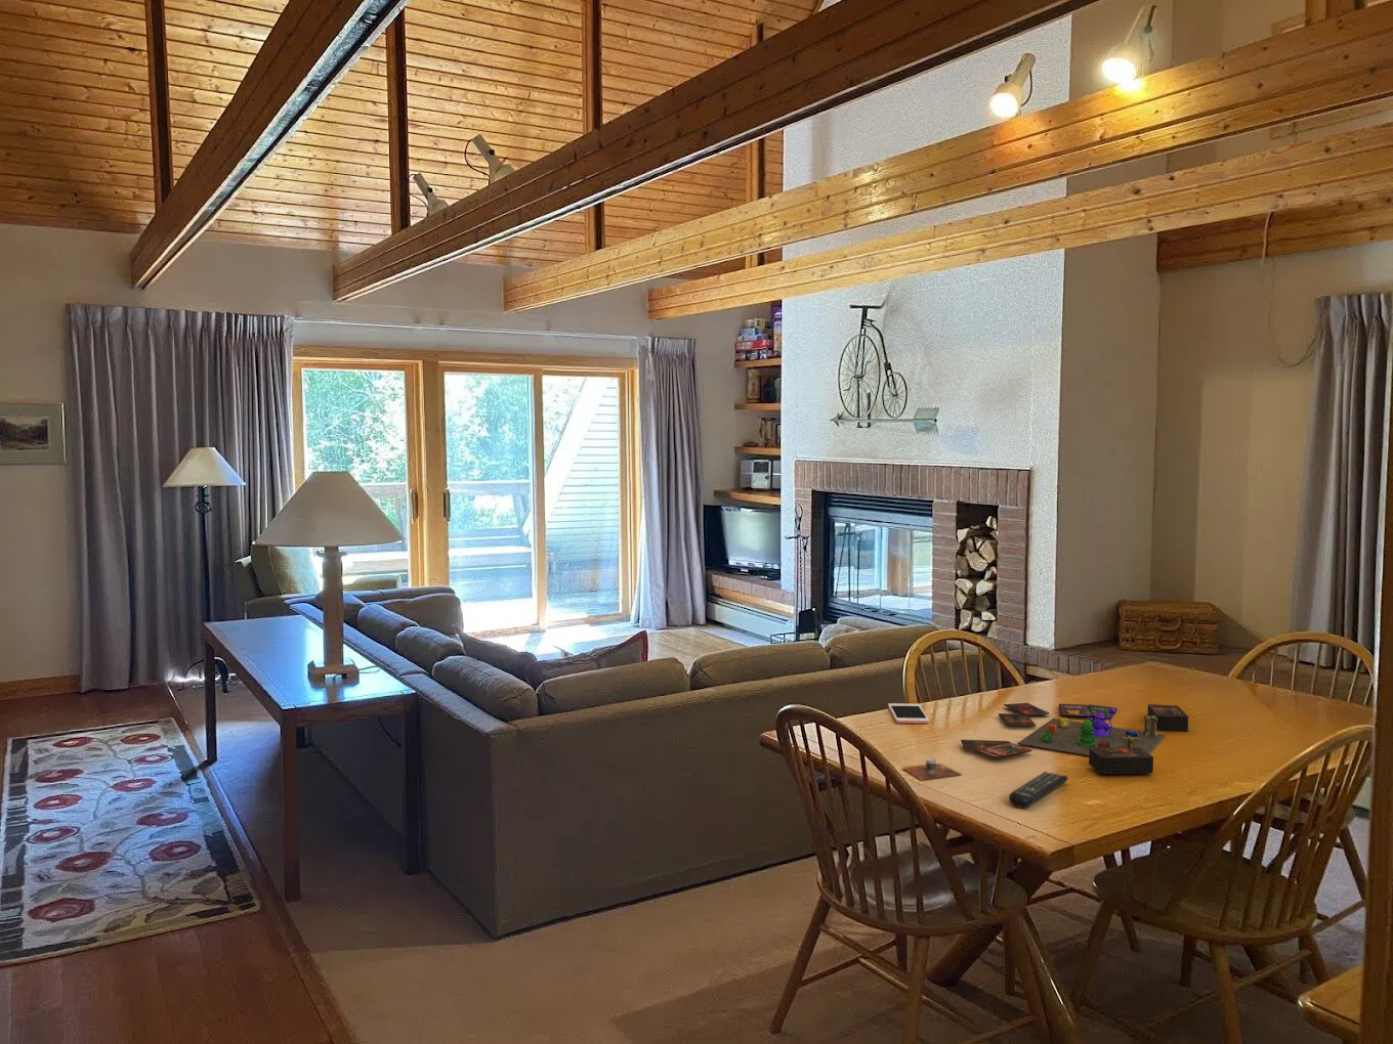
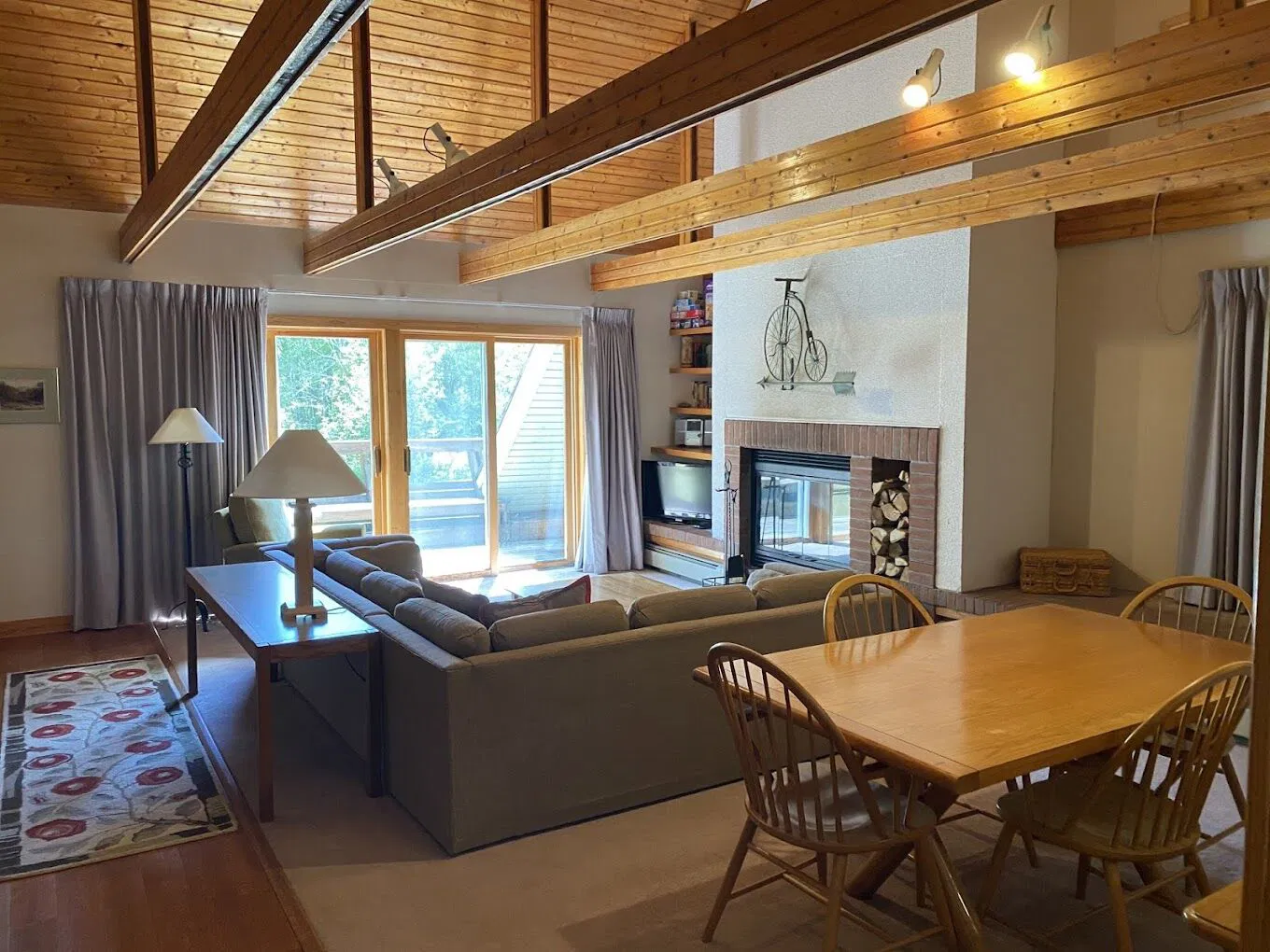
- board game (1073, 720)
- cell phone (907, 713)
- remote control (1039, 788)
- cup (931, 764)
